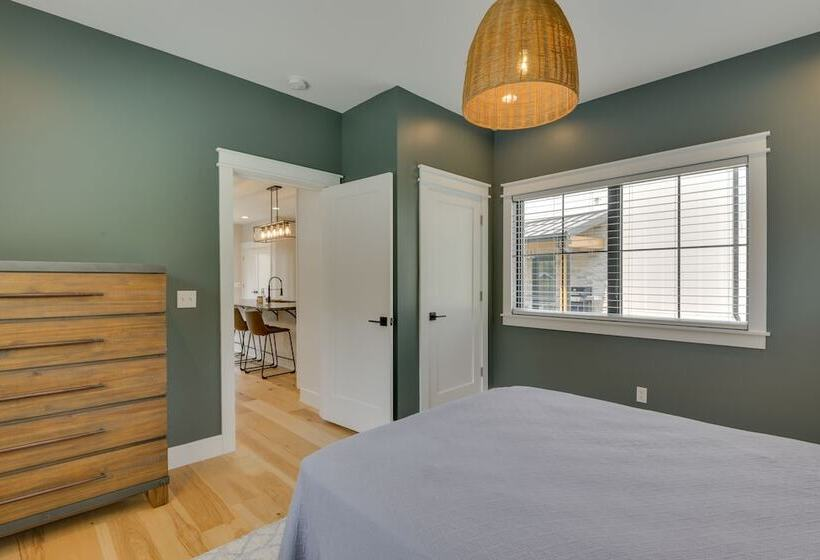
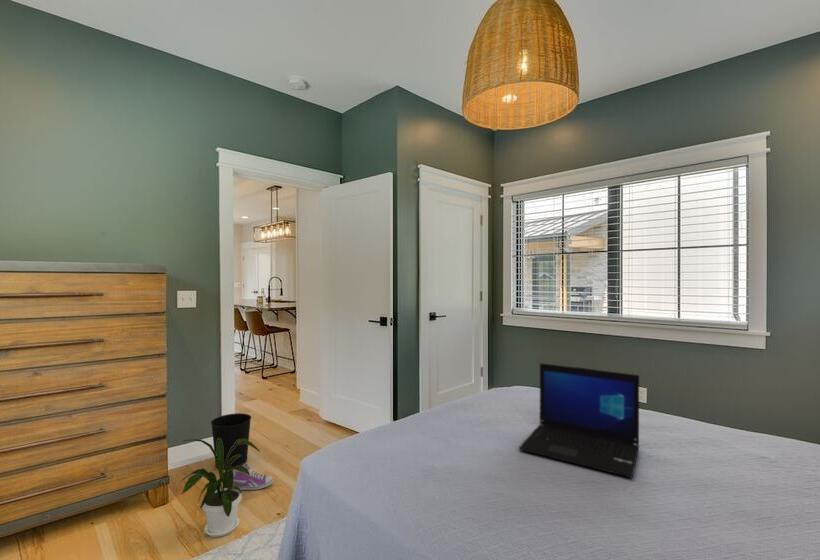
+ house plant (219, 482)
+ wastebasket (231, 441)
+ sneaker (252, 475)
+ laptop (579, 412)
